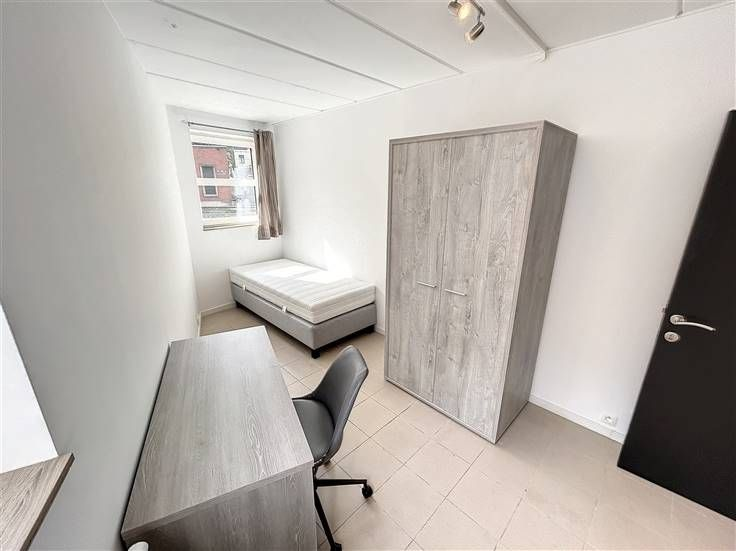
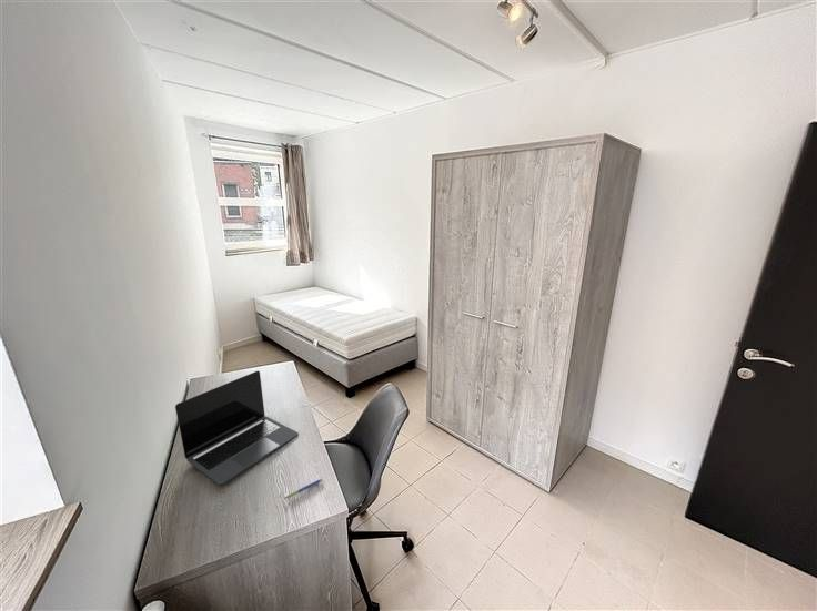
+ pen (303, 488)
+ laptop (242, 420)
